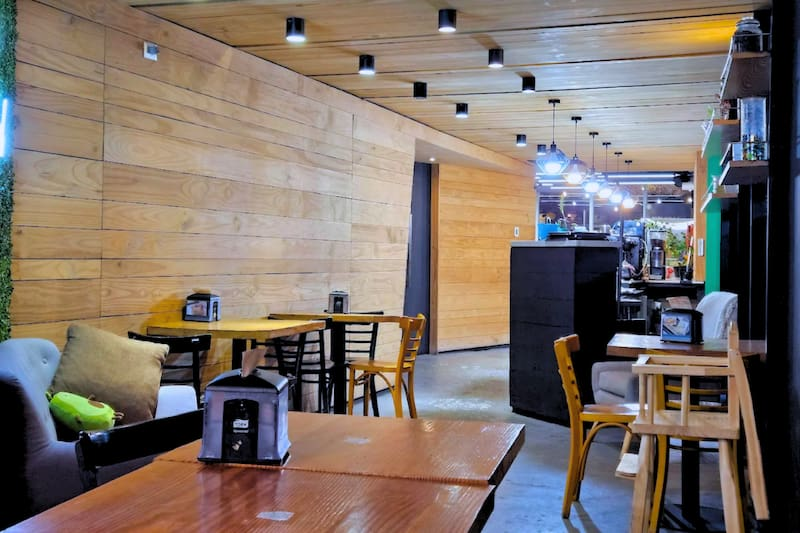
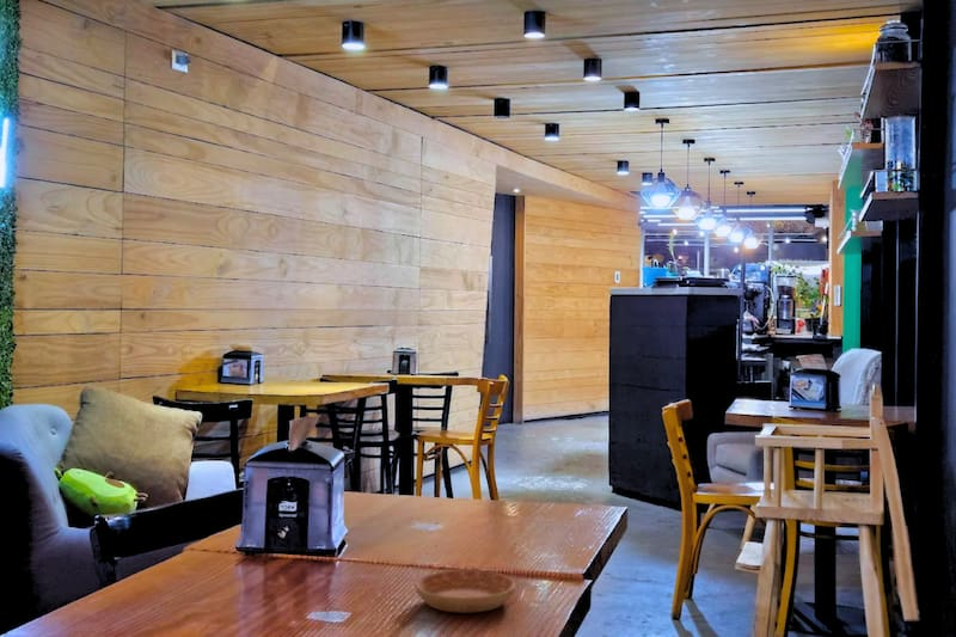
+ saucer (465, 592)
